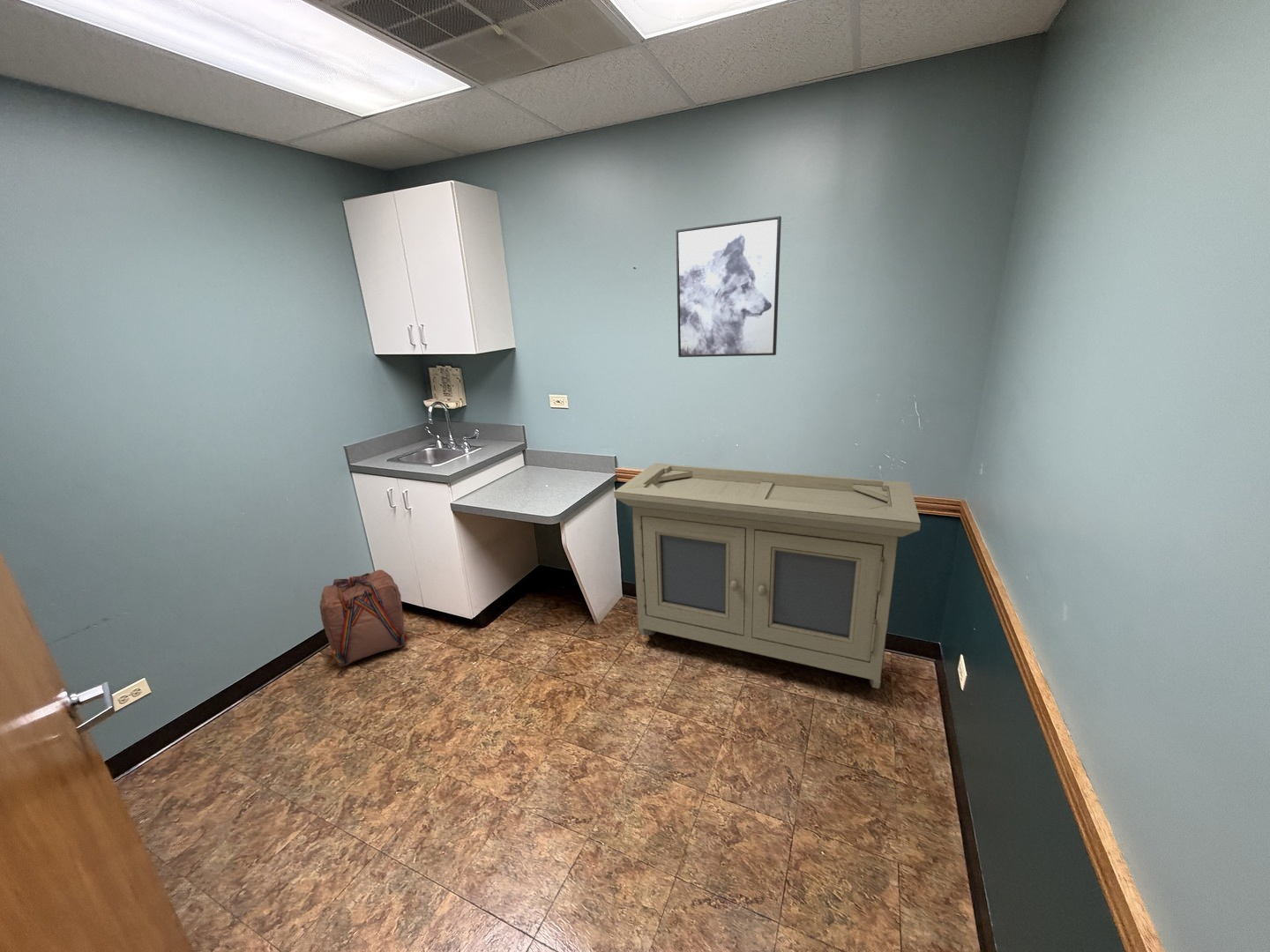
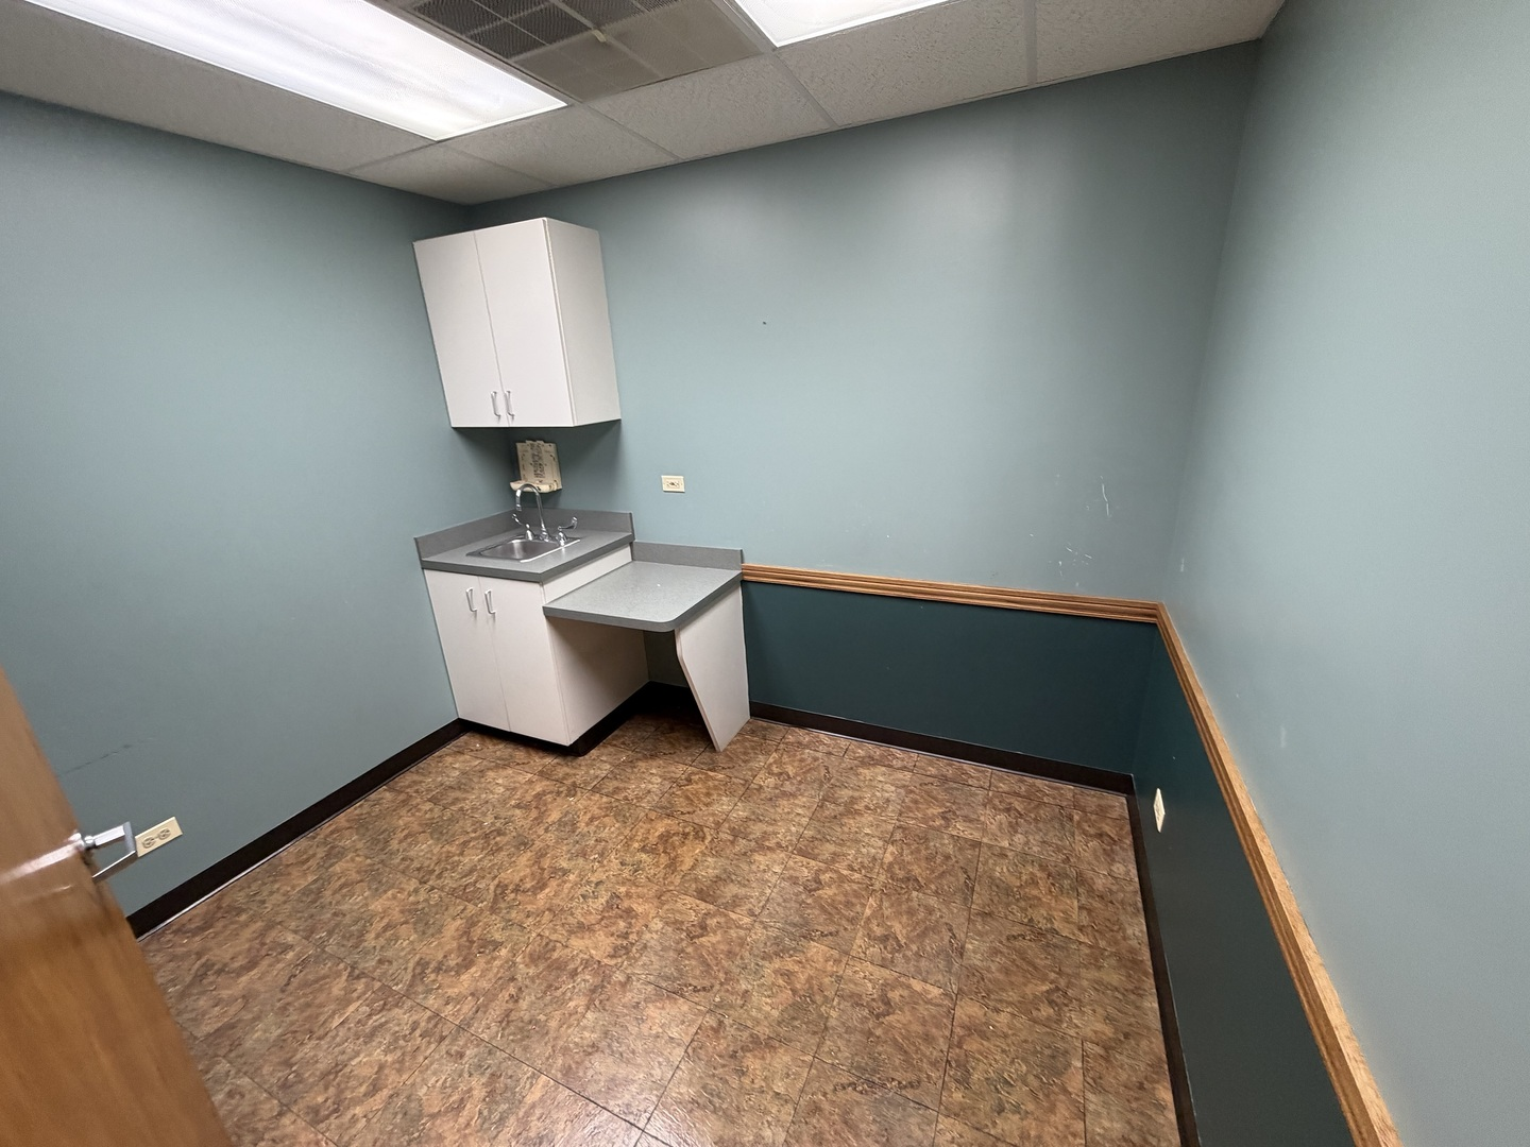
- storage cabinet (757, 573)
- backpack (365, 615)
- wall art (726, 292)
